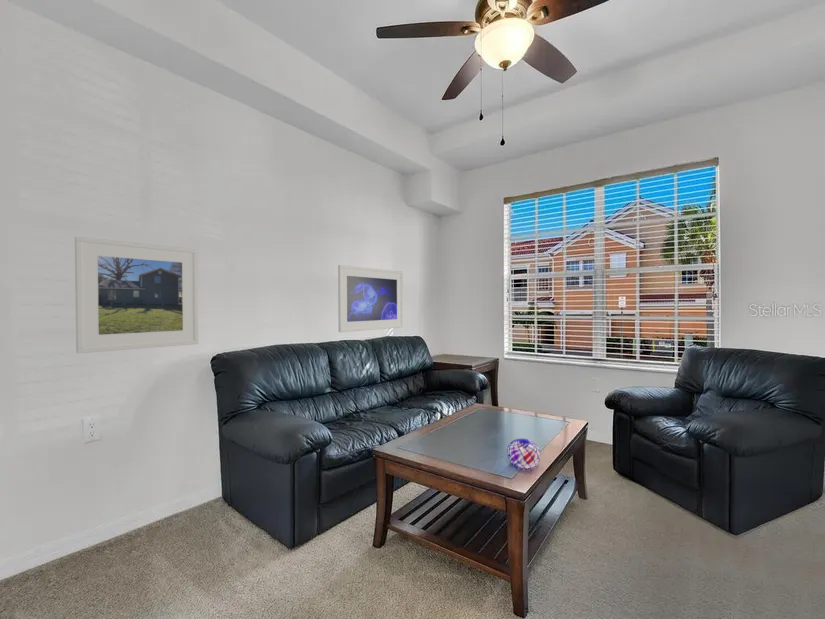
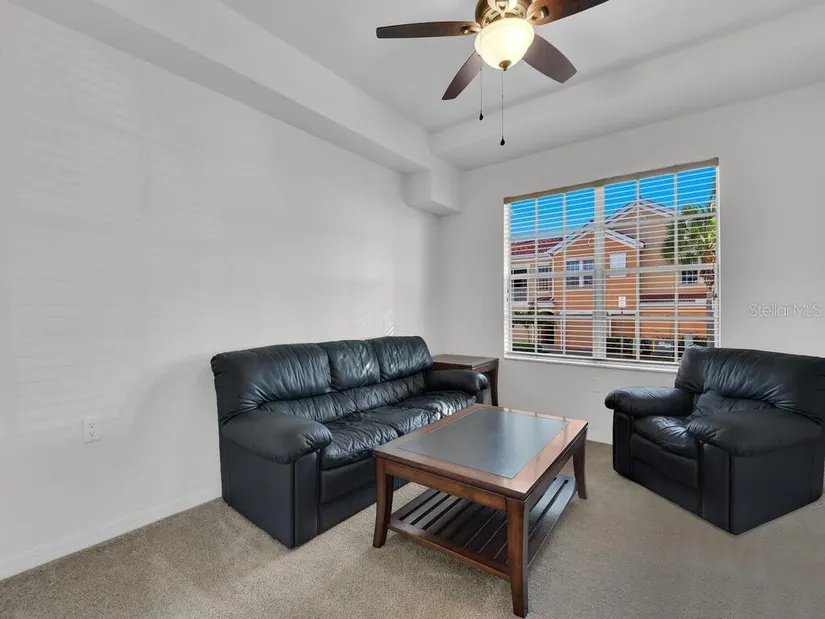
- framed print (143, 295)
- decorative orb (523, 453)
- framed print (373, 299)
